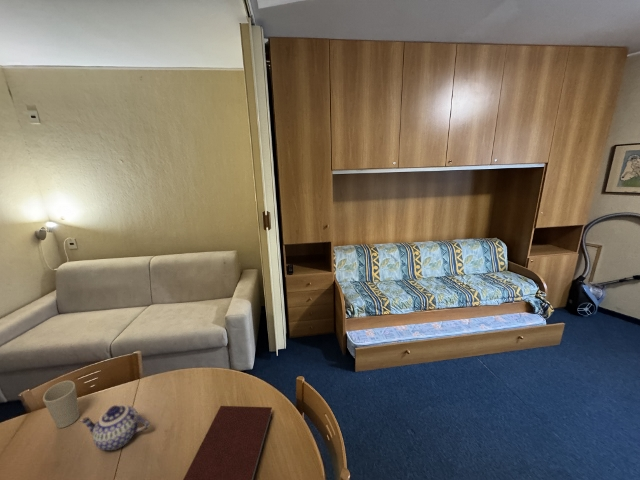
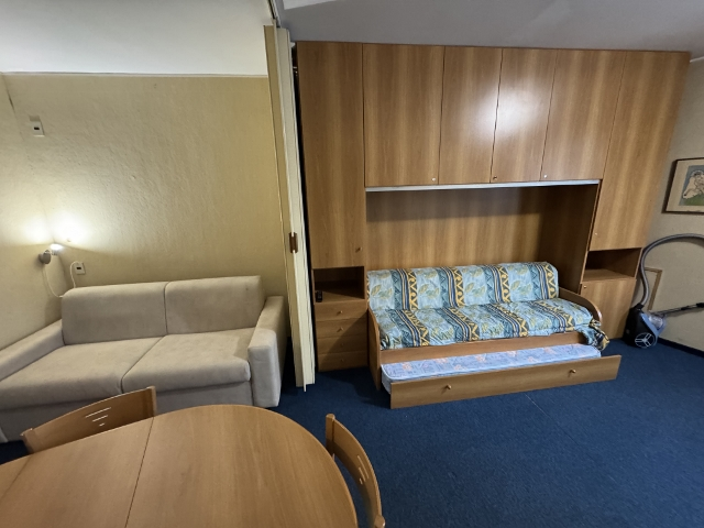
- cup (63, 404)
- teapot (115, 423)
- notebook (232, 444)
